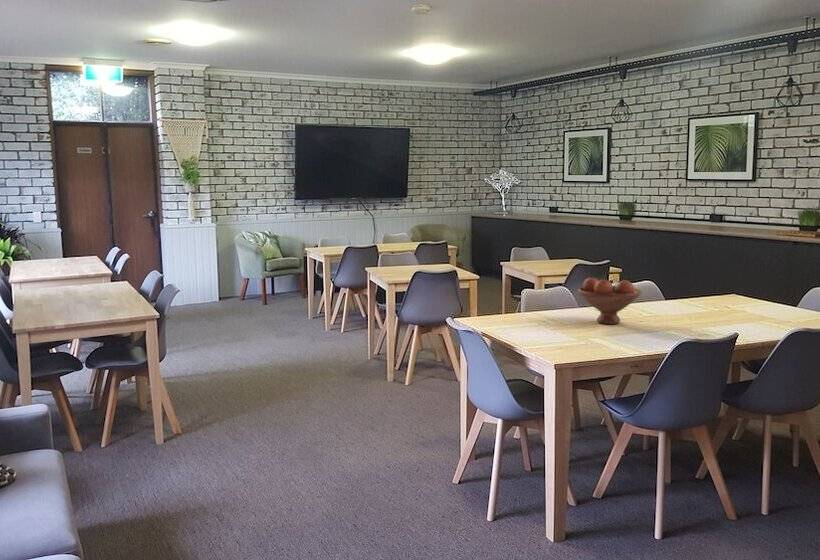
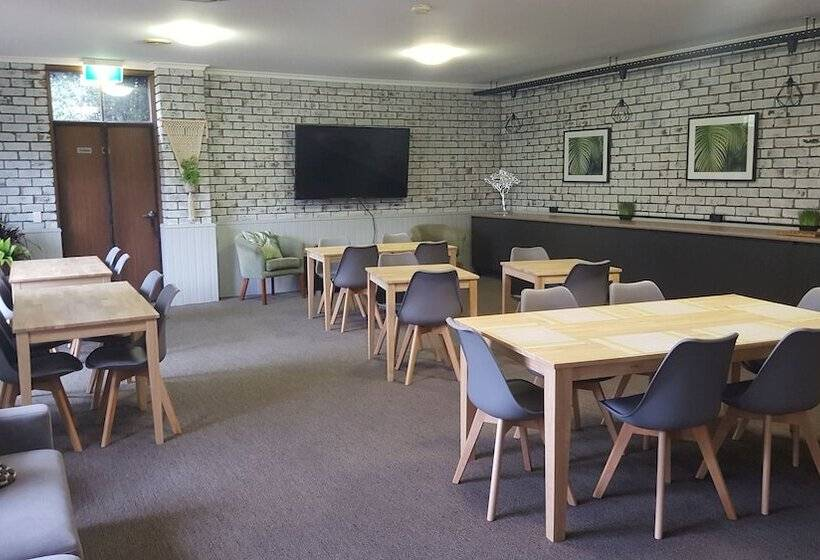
- fruit bowl (609, 300)
